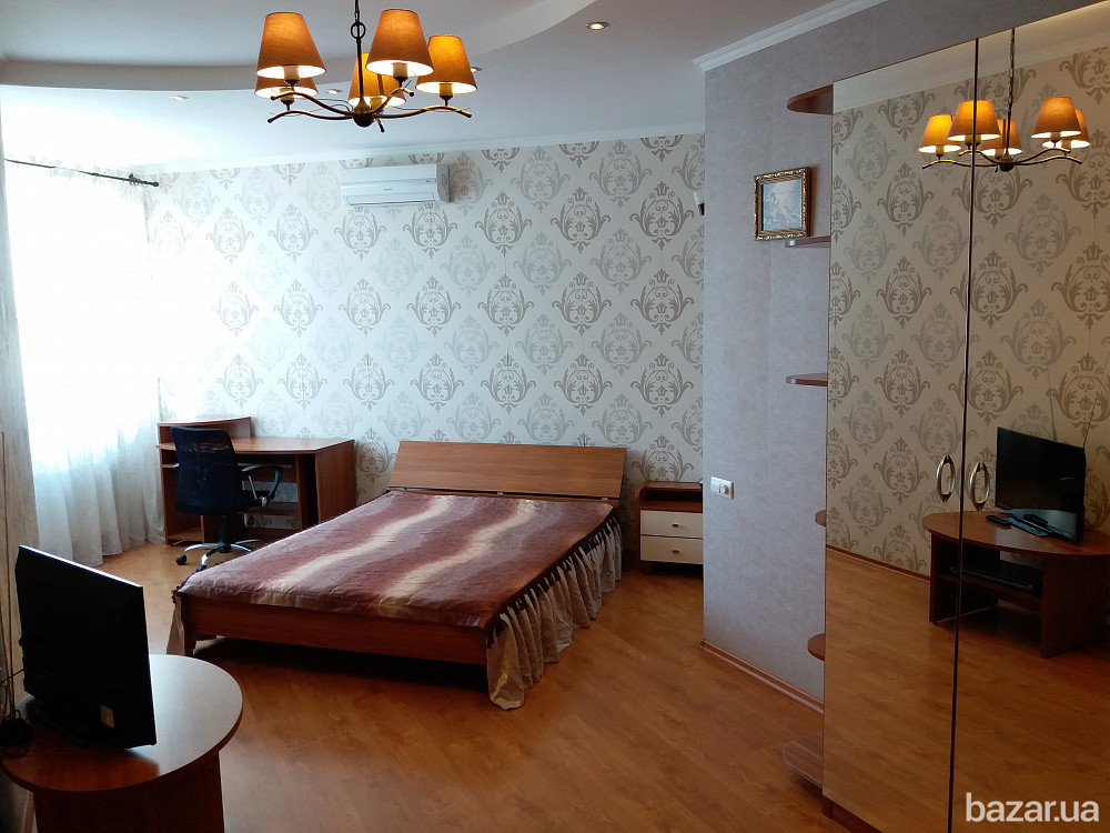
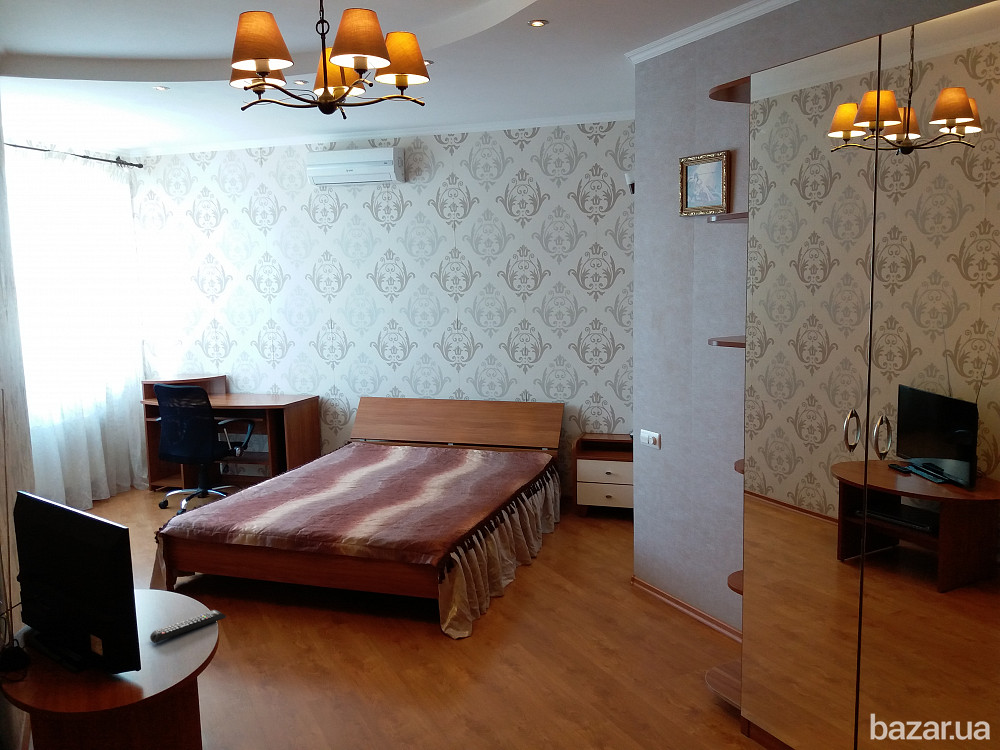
+ remote control (189, 625)
